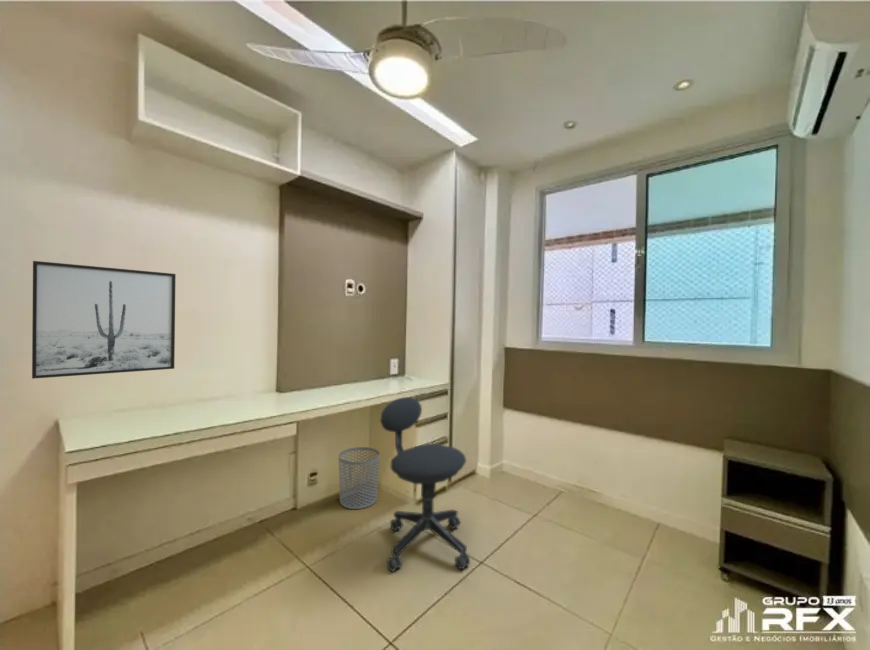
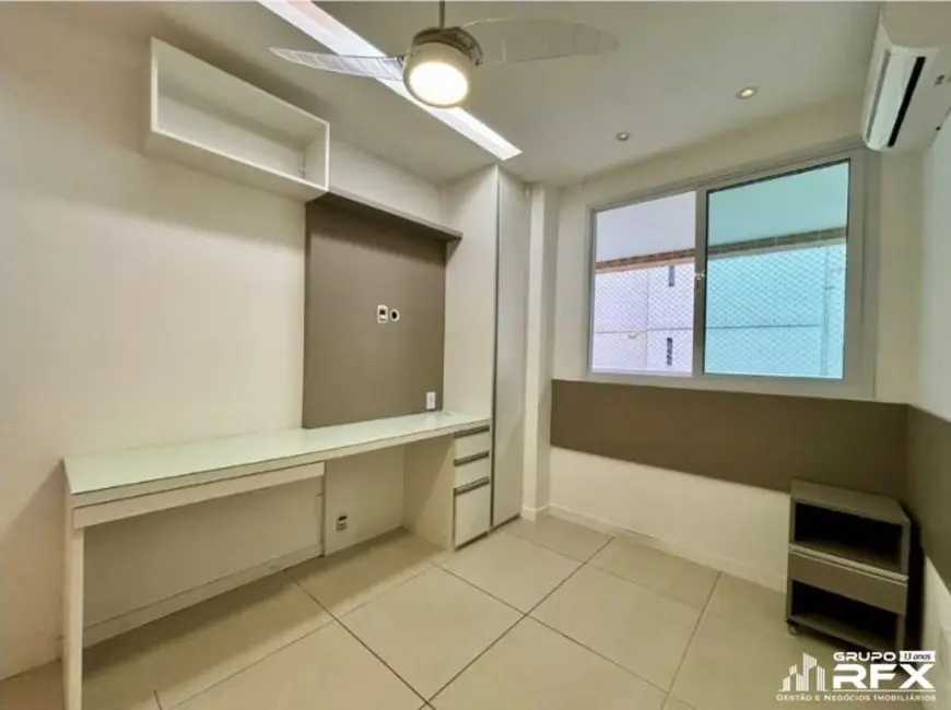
- office chair (428, 475)
- wall art (110, 320)
- waste bin (358, 477)
